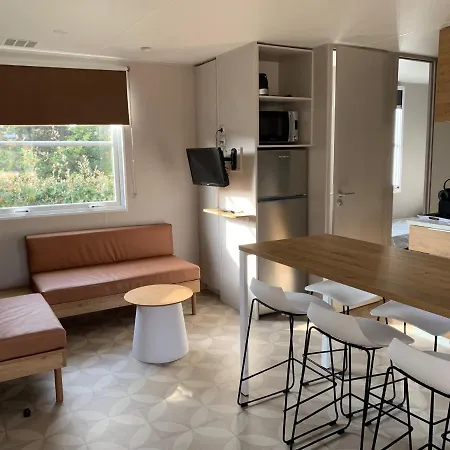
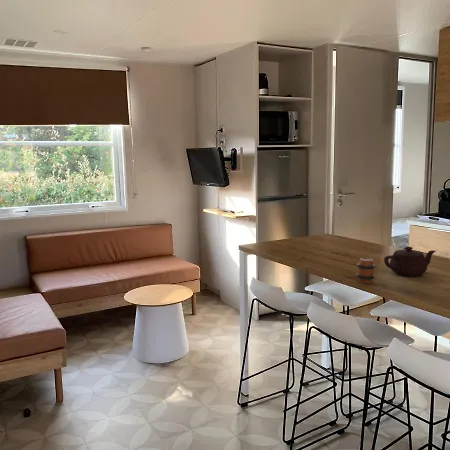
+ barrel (365, 270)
+ teapot (410, 260)
